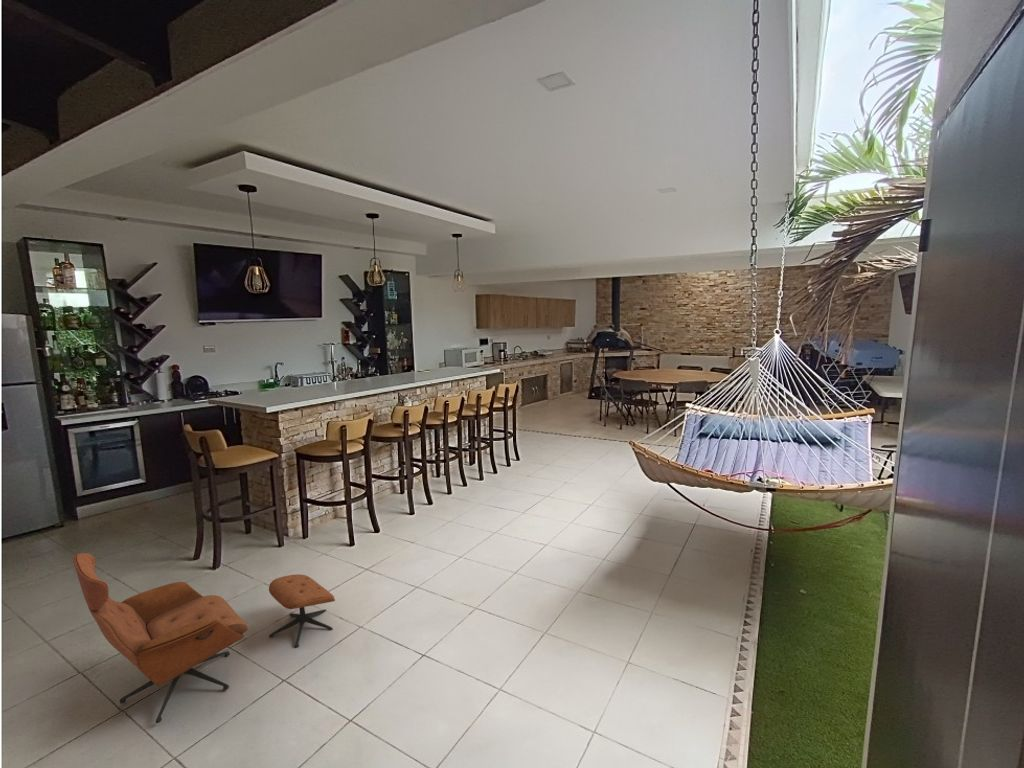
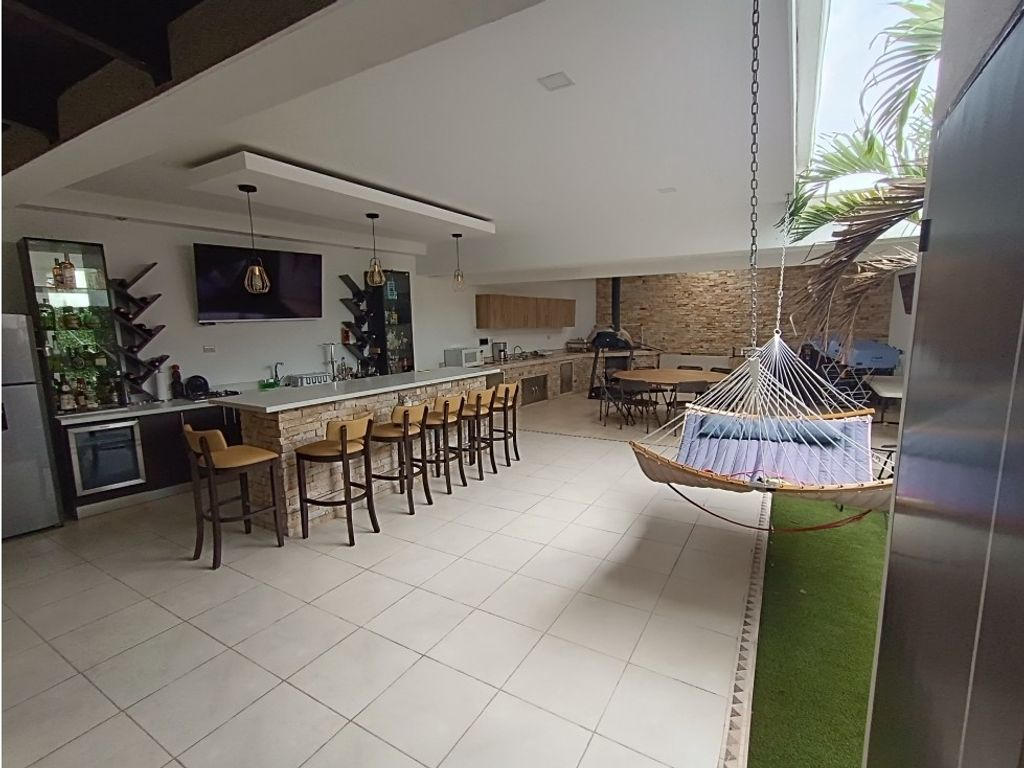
- lounge chair (221, 597)
